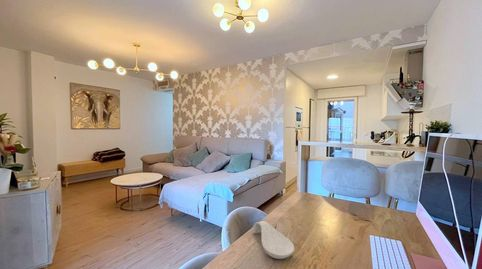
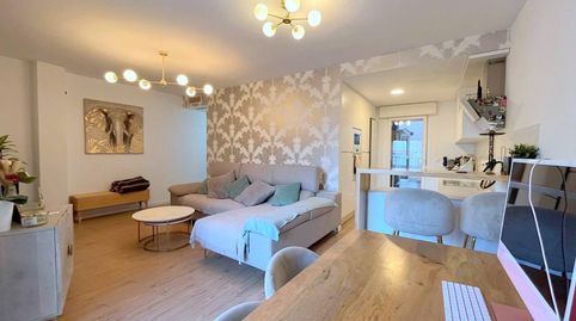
- spoon rest (269, 237)
